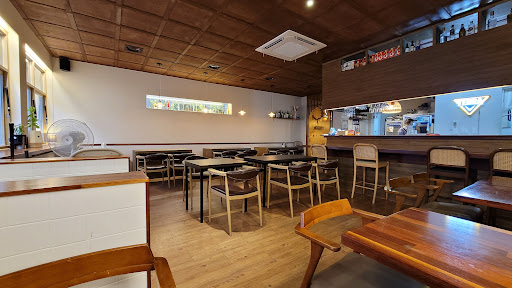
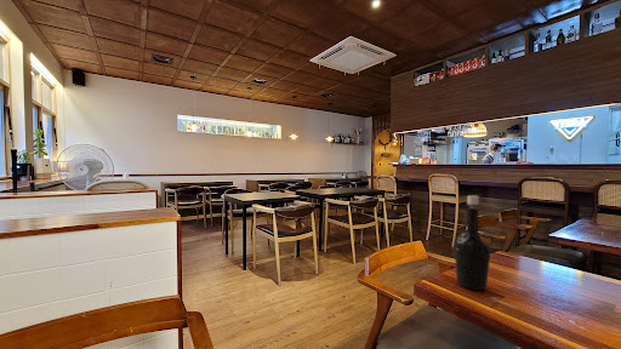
+ bottle (472, 240)
